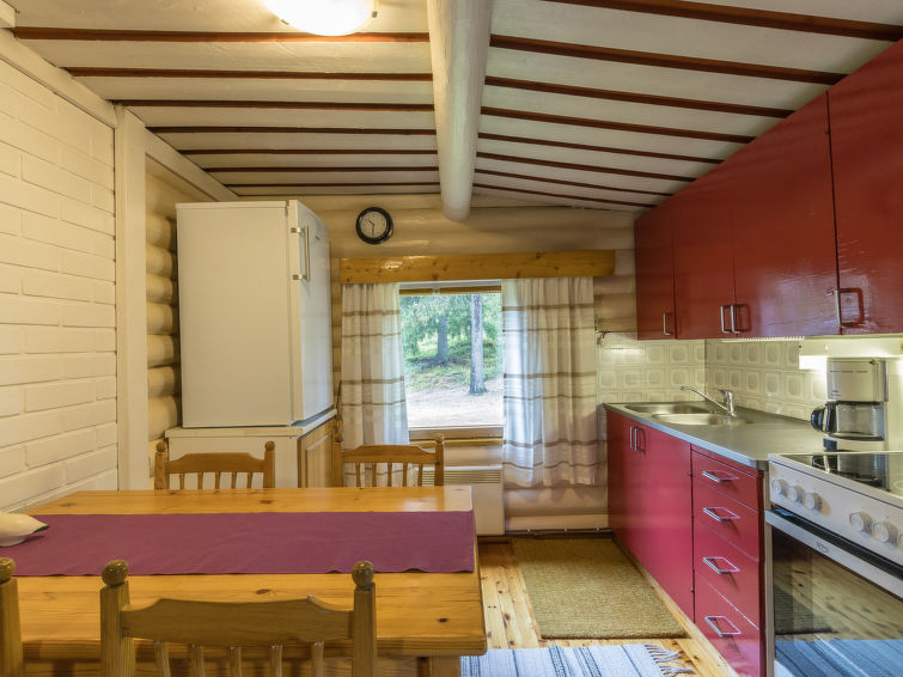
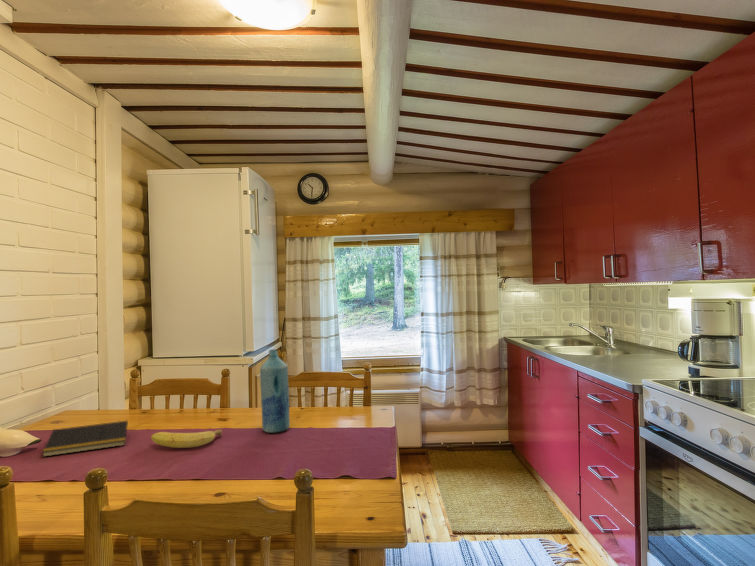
+ notepad (88, 437)
+ fruit (191, 435)
+ bottle (274, 389)
